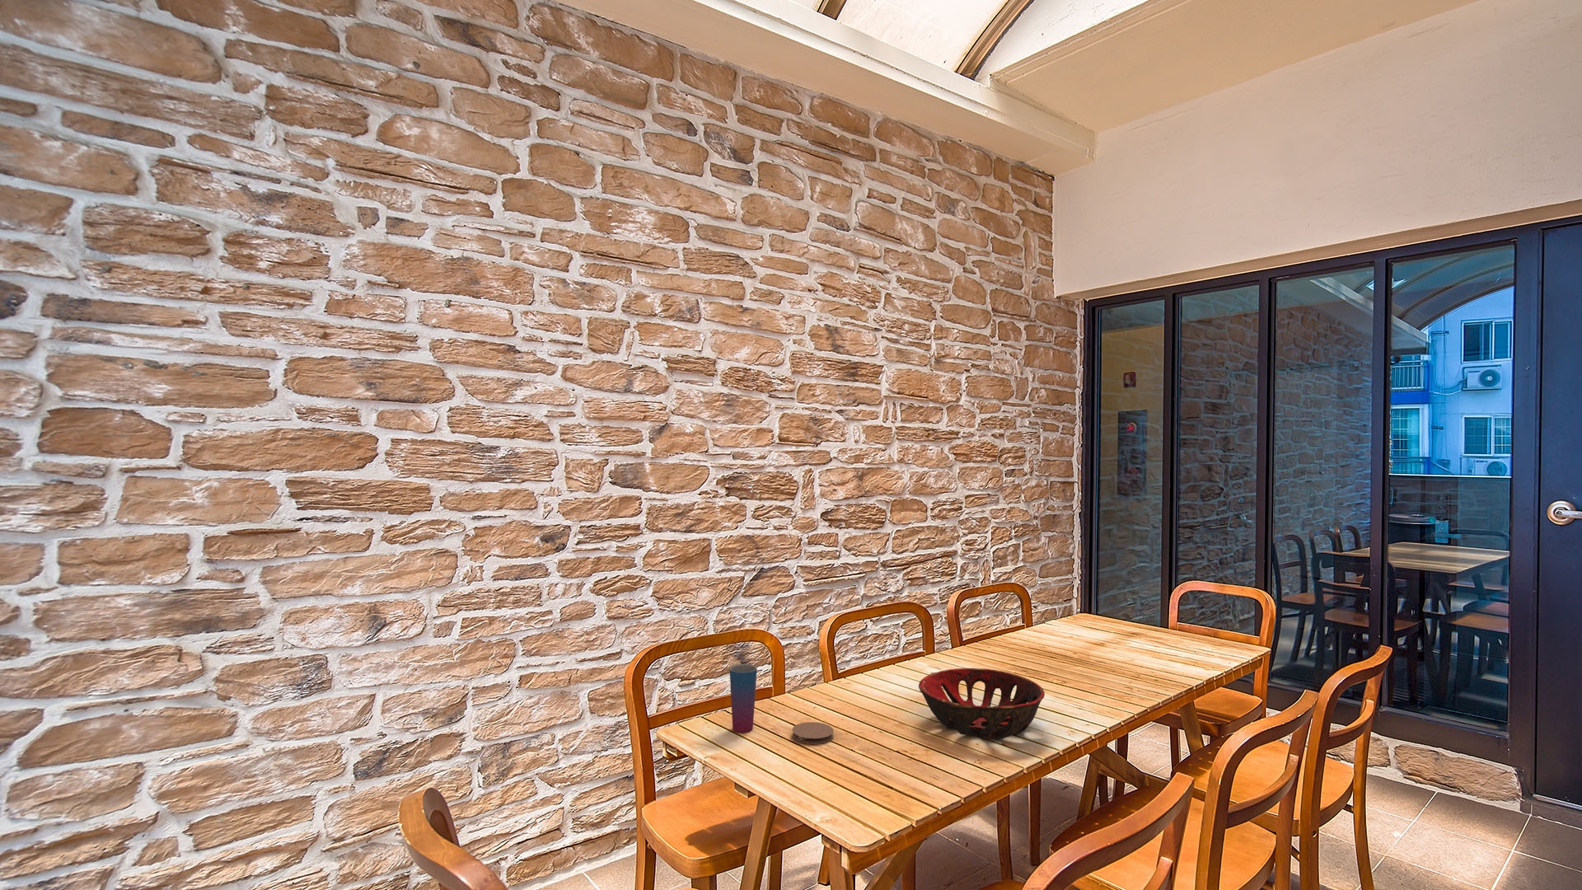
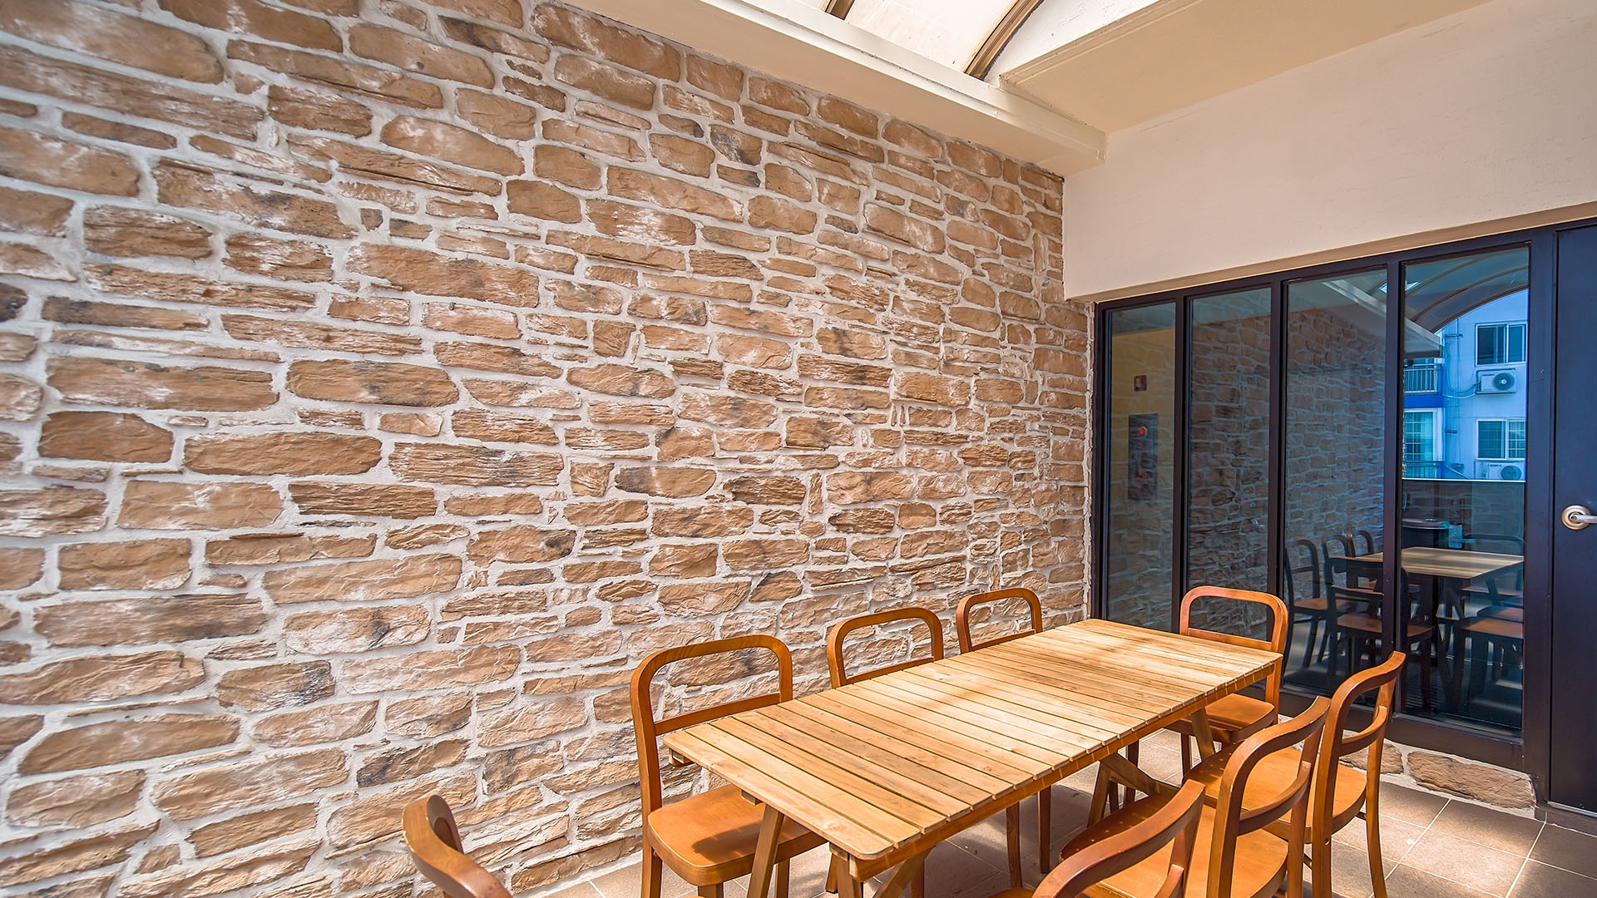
- cup (742, 698)
- coaster (813, 732)
- decorative bowl (980, 705)
